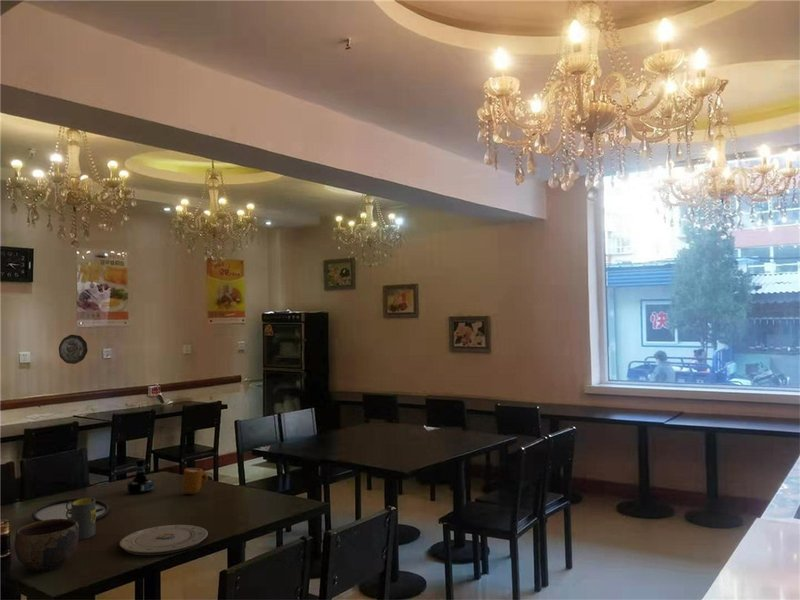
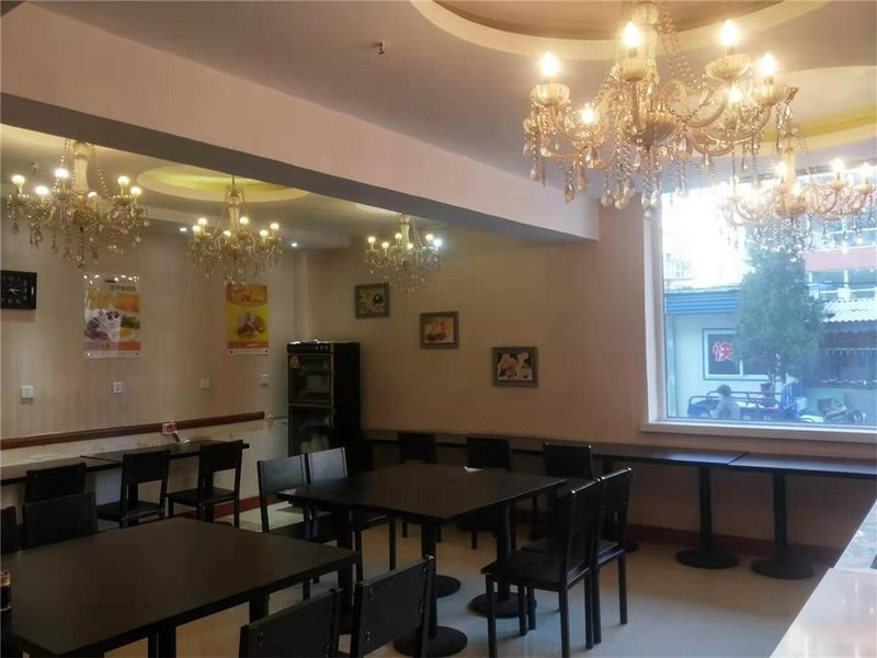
- plate (70, 511)
- mug (80, 518)
- bowl (47, 545)
- decorative plate (72, 349)
- tequila bottle (140, 475)
- plate (164, 539)
- mug (195, 480)
